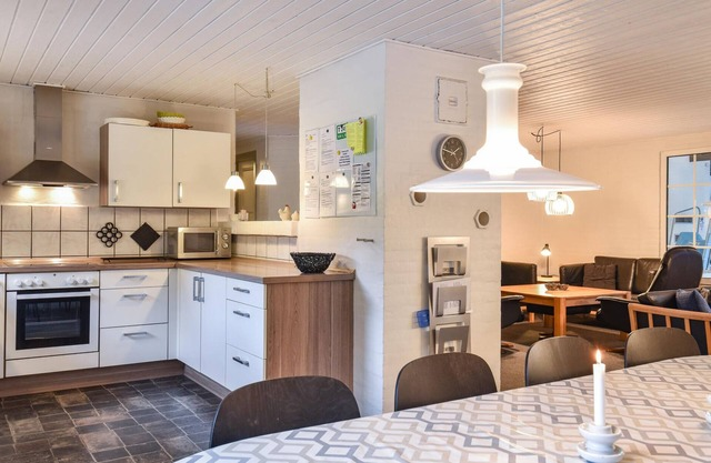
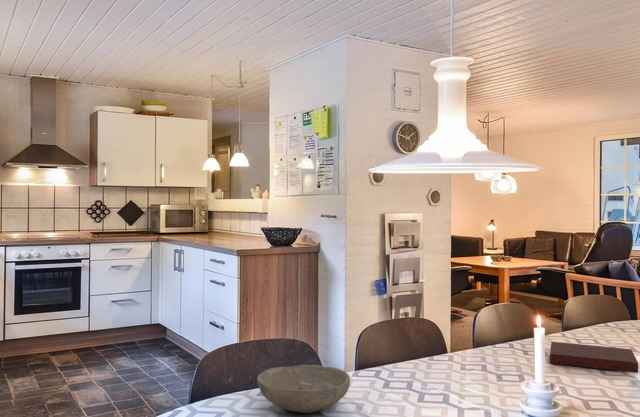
+ bowl (303, 391)
+ notebook (591, 356)
